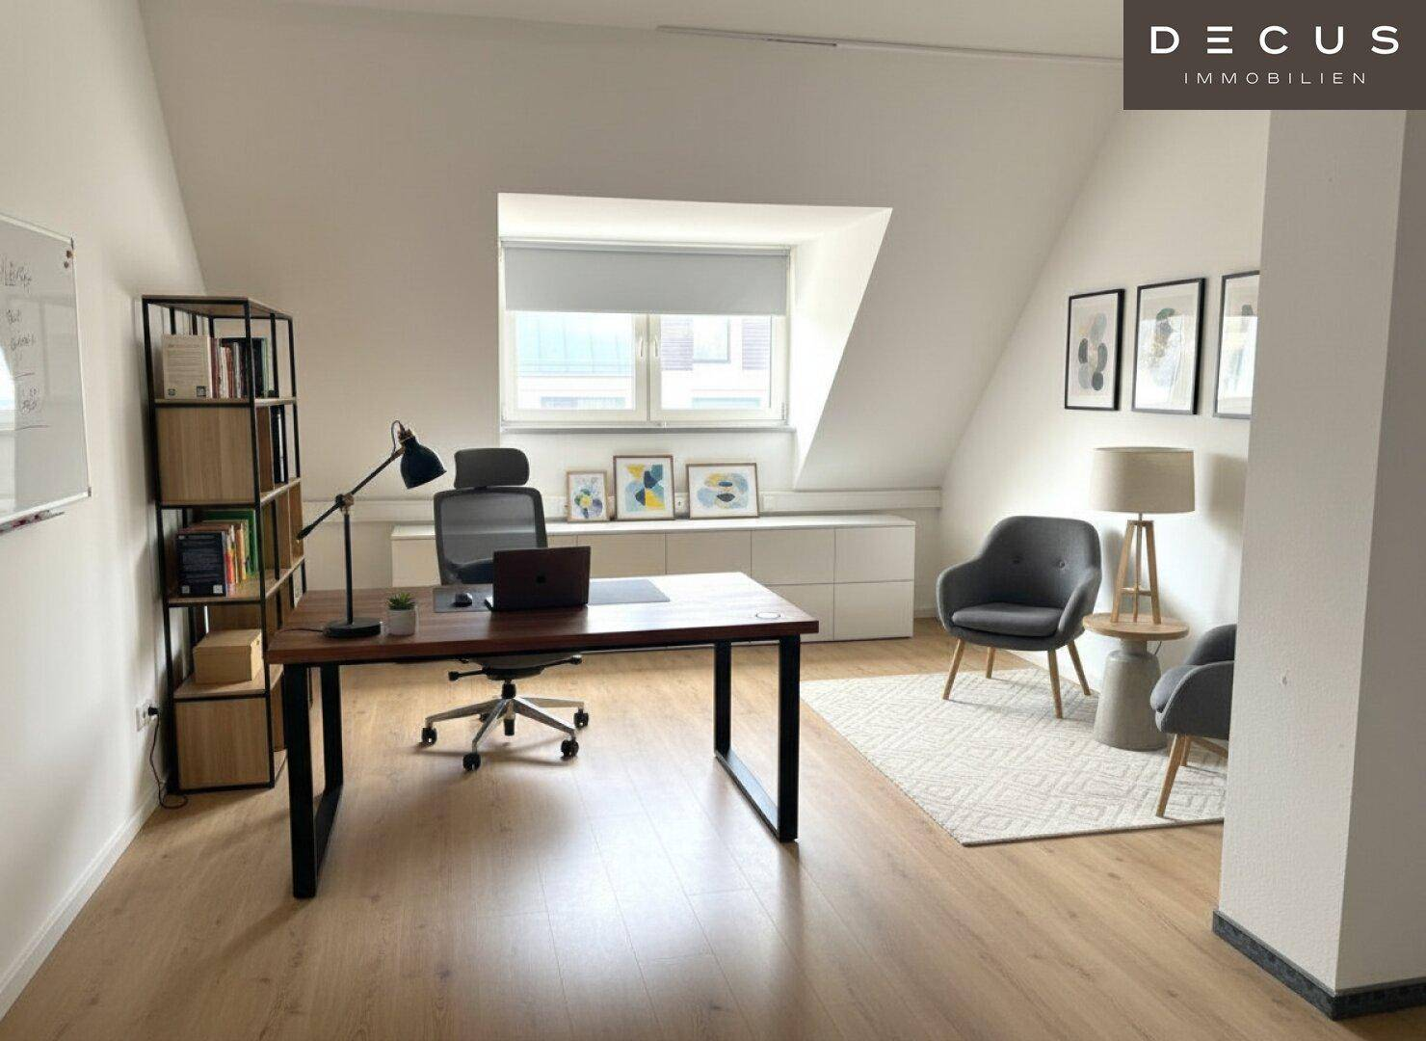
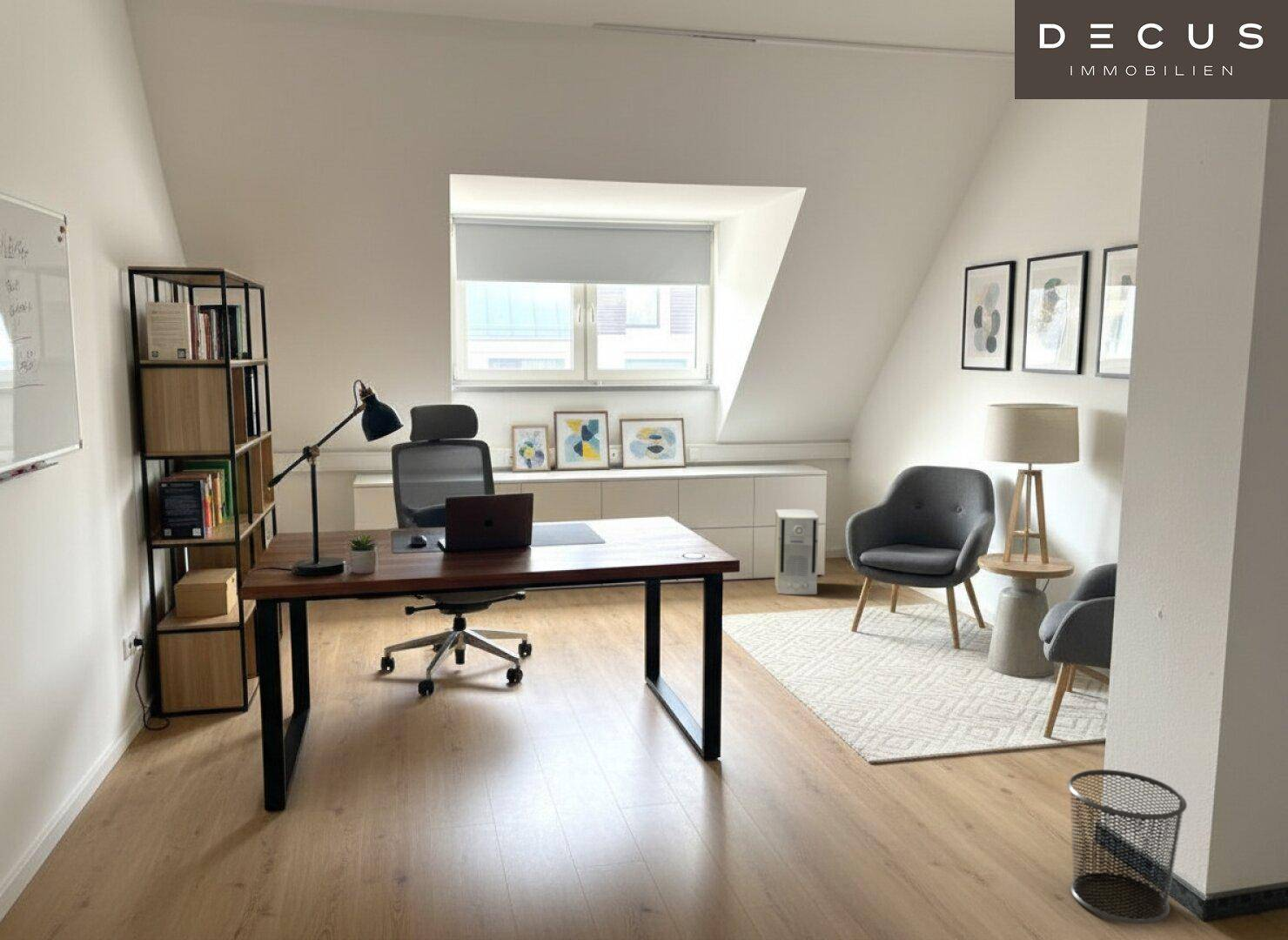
+ waste bin (1122, 845)
+ air purifier (795, 551)
